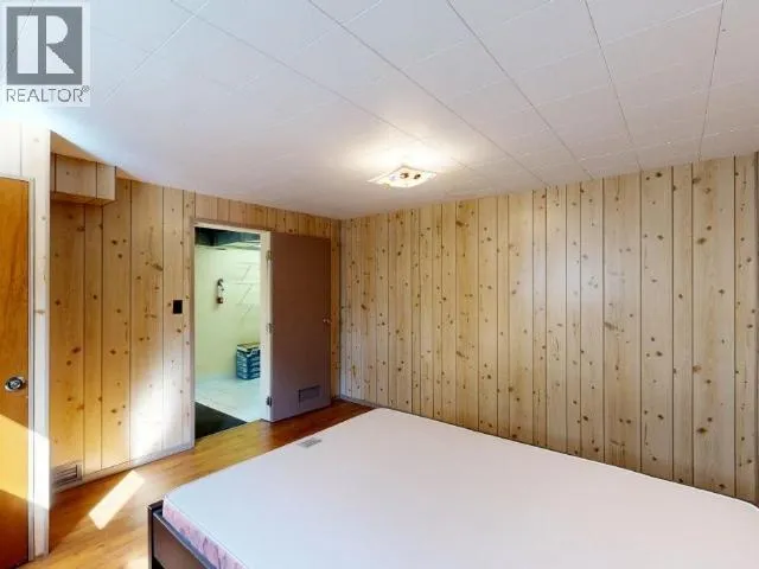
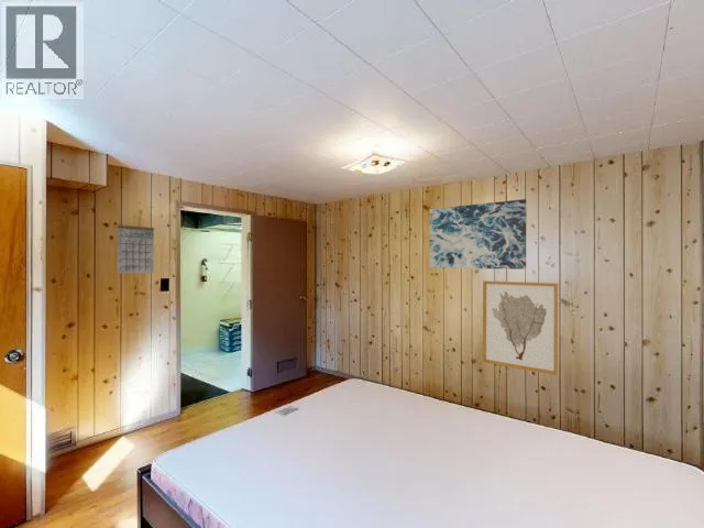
+ wall art (473, 237)
+ calendar (135, 243)
+ wall art (518, 324)
